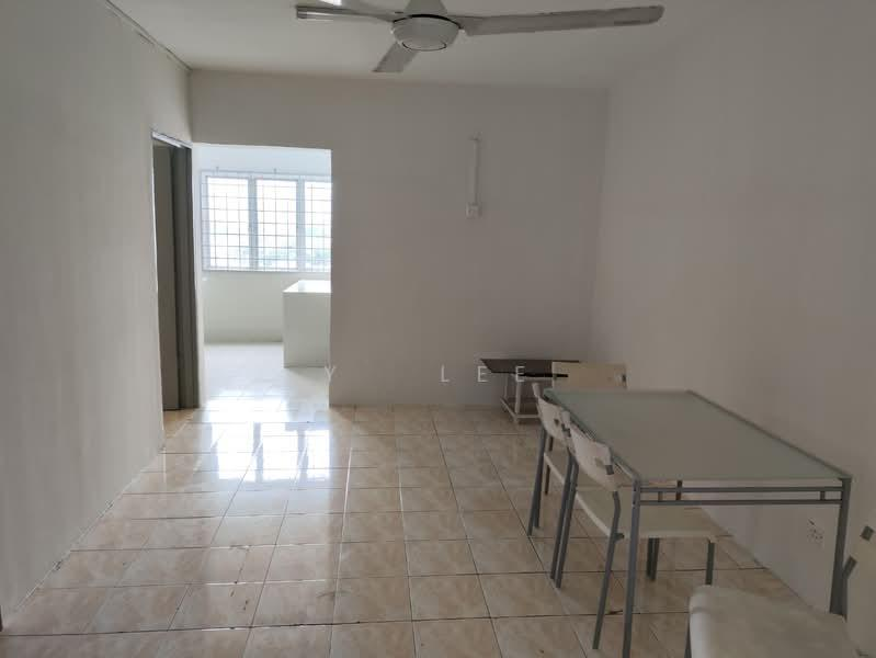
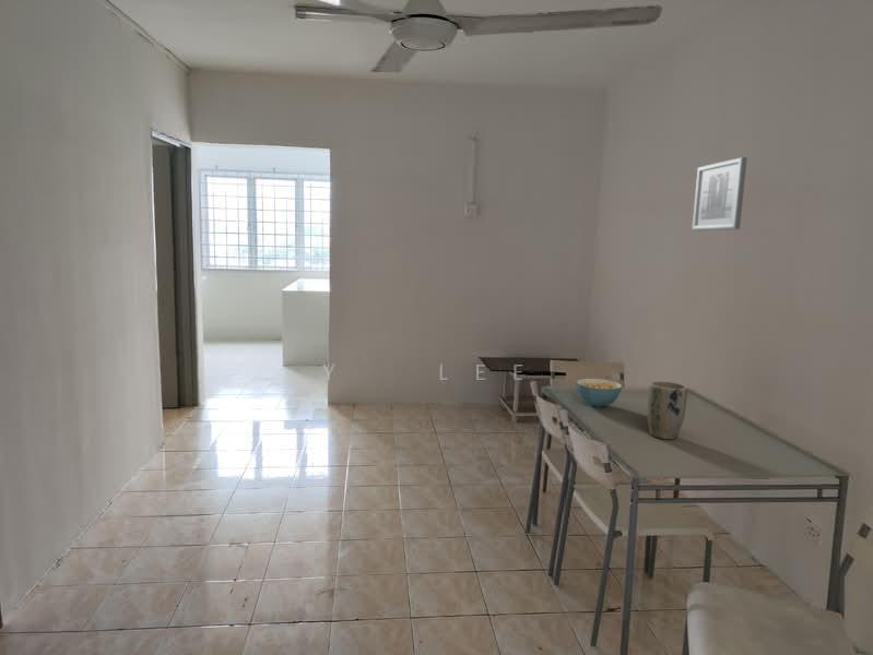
+ plant pot (665, 410)
+ cereal bowl (598, 394)
+ wall art (717, 196)
